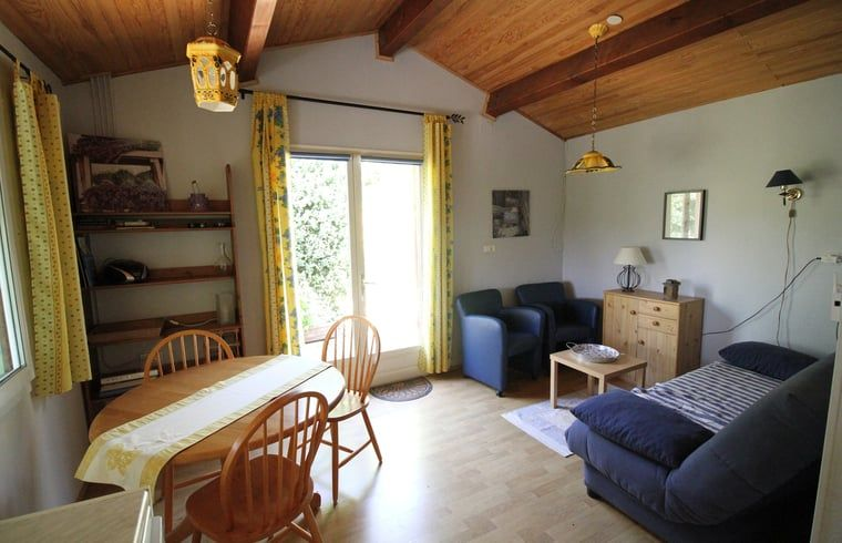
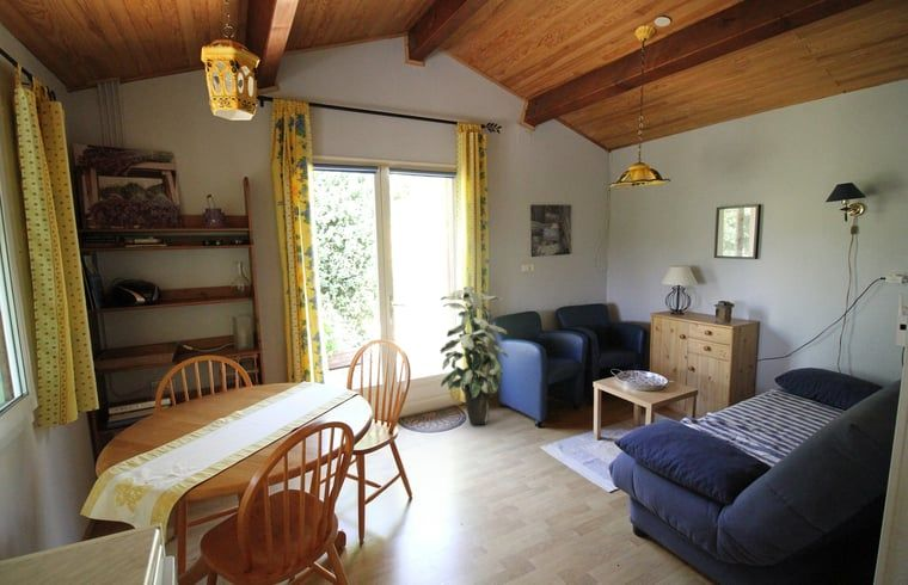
+ indoor plant (472, 353)
